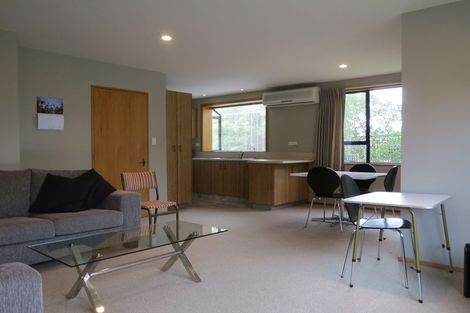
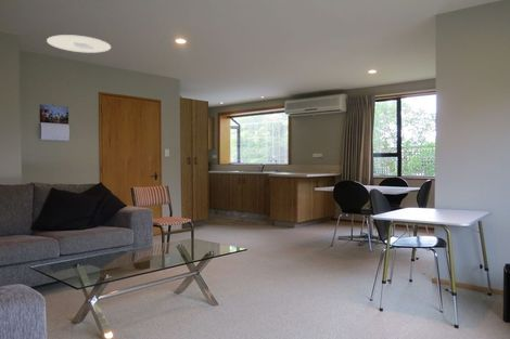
+ ceiling light (79, 41)
